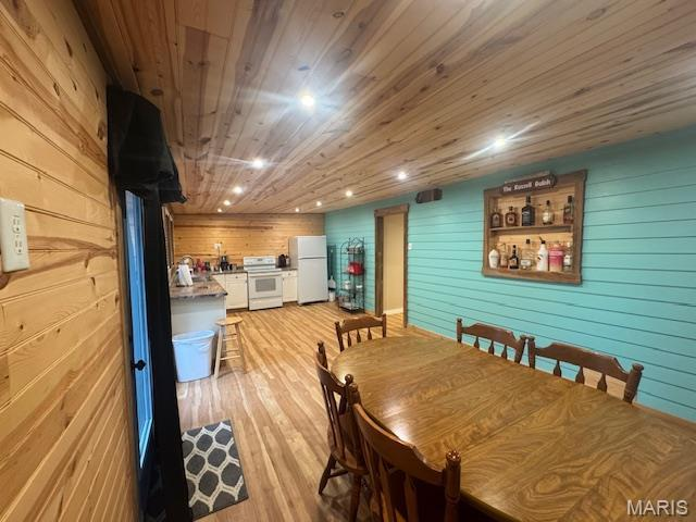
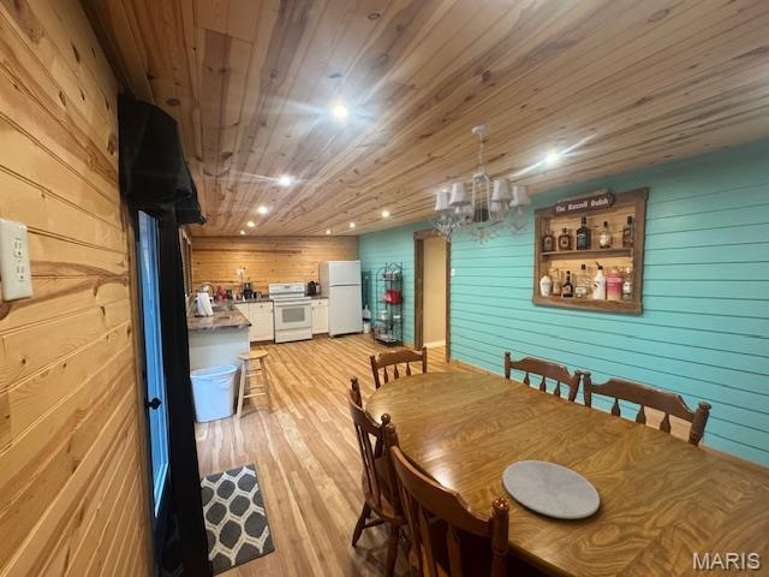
+ chandelier (481, 185)
+ plate (548, 487)
